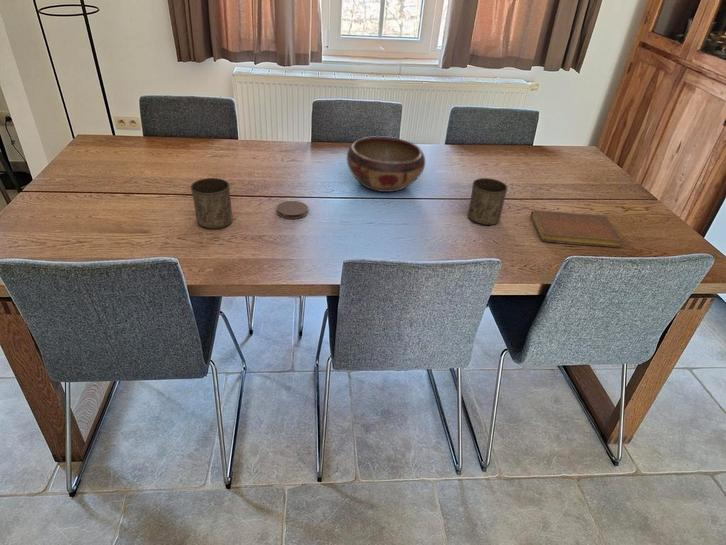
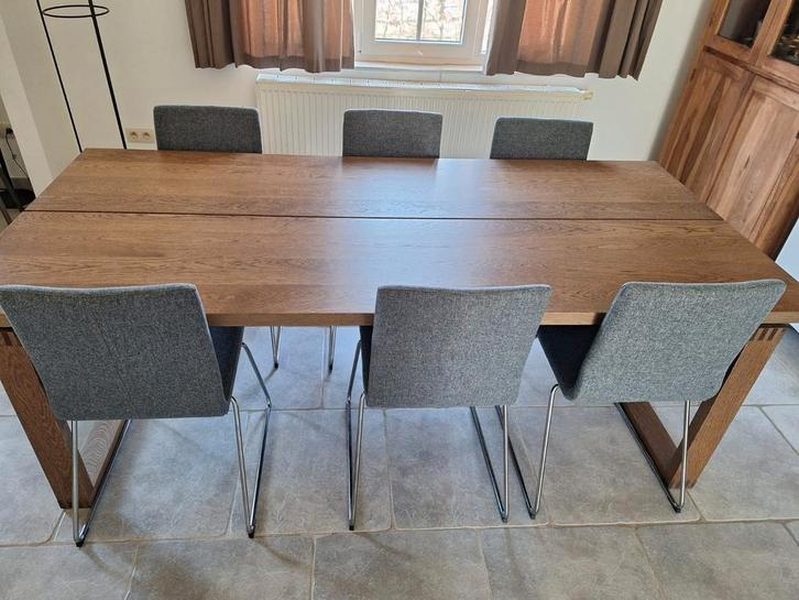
- notebook (575, 227)
- cup (486, 201)
- decorative bowl (385, 166)
- coaster (292, 209)
- cup (212, 203)
